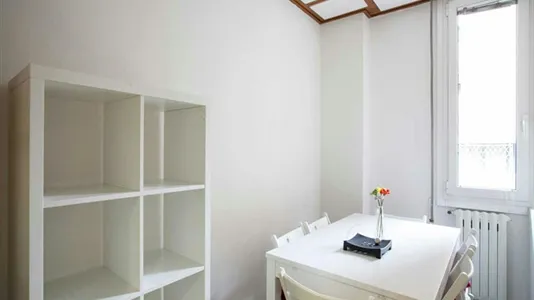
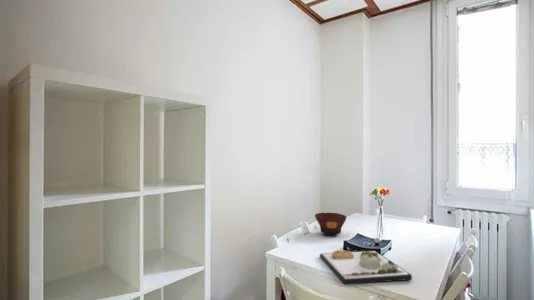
+ dinner plate (361, 260)
+ bowl (330, 225)
